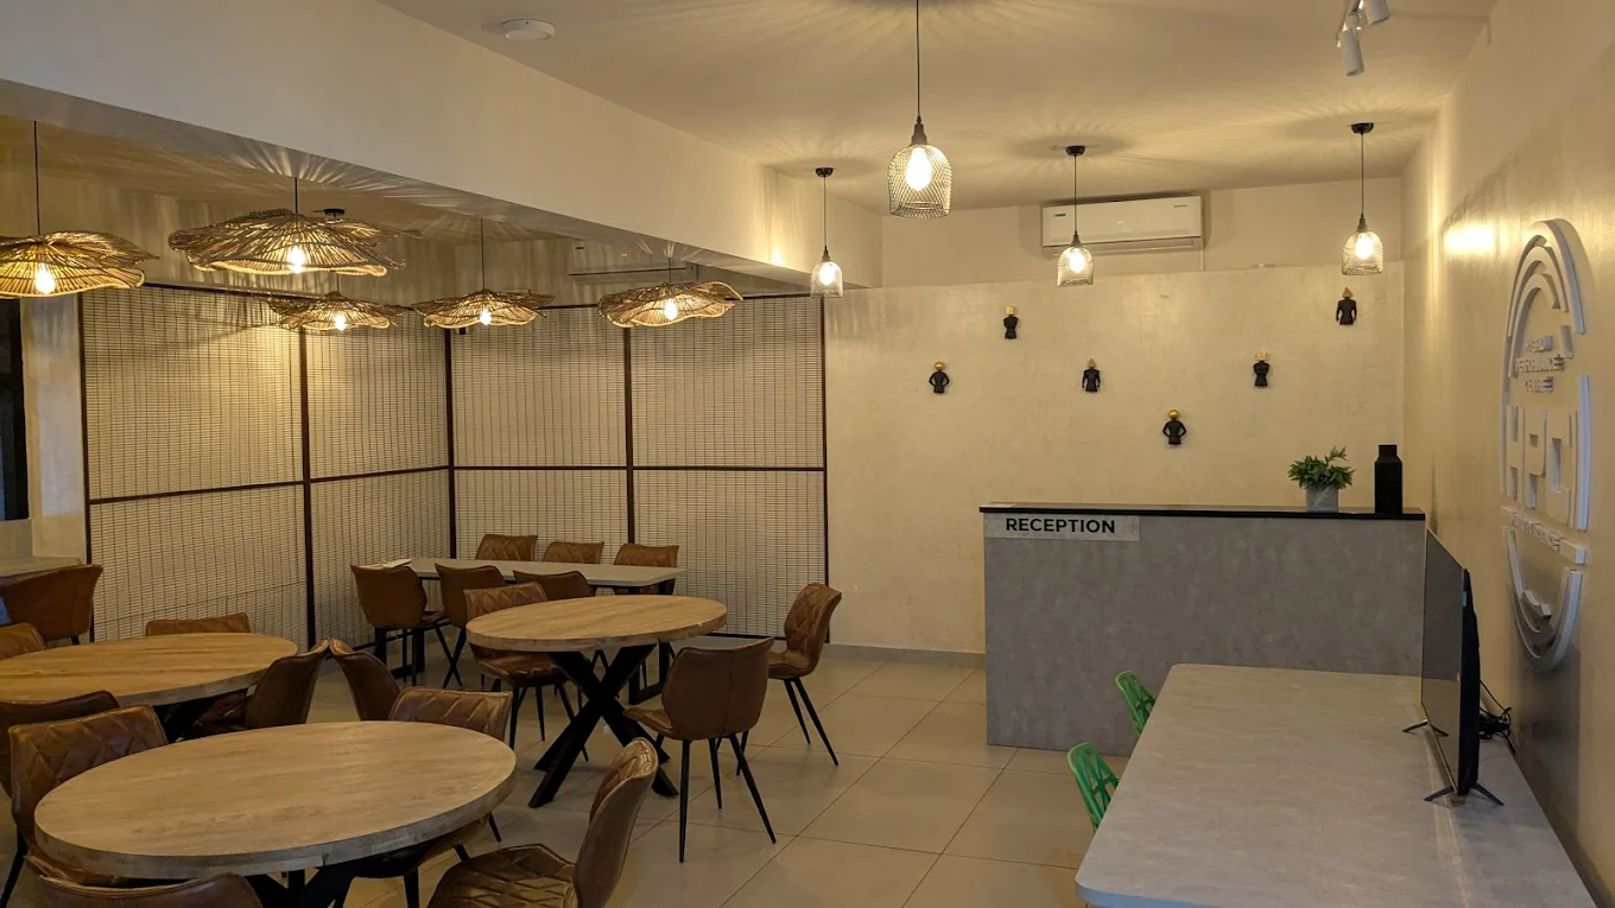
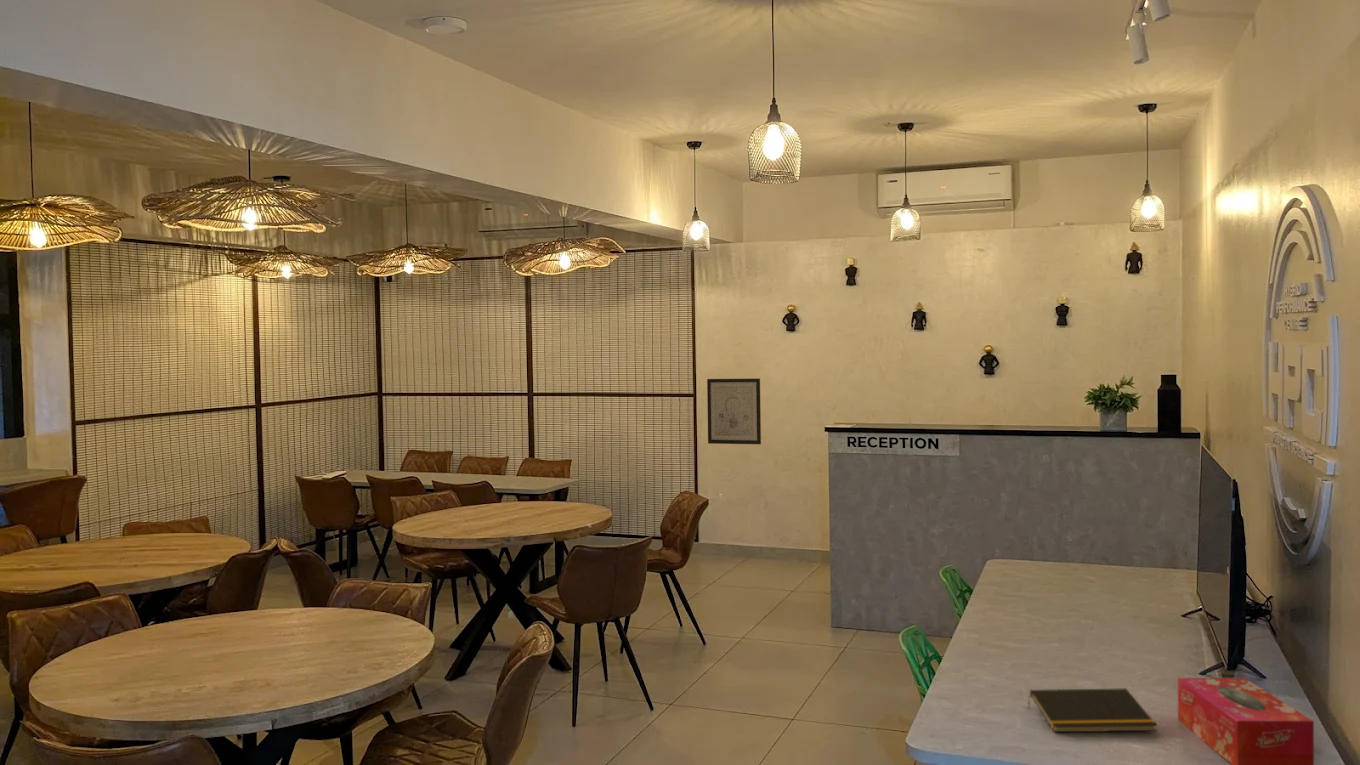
+ notepad (1091, 709)
+ wall art (733, 411)
+ tissue box (1241, 720)
